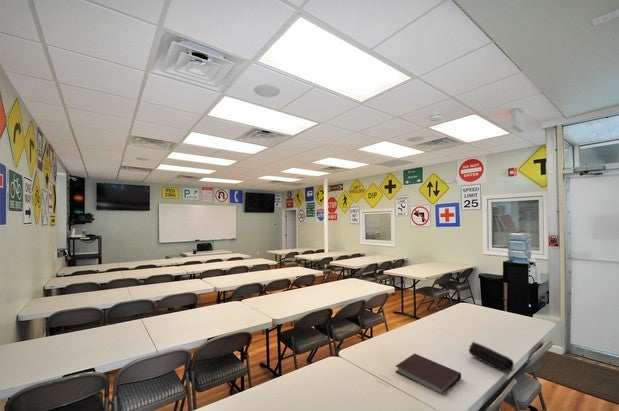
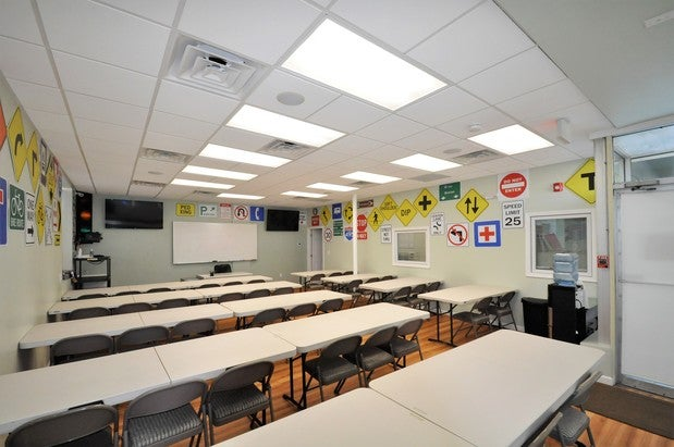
- notebook (427, 372)
- pencil case (489, 355)
